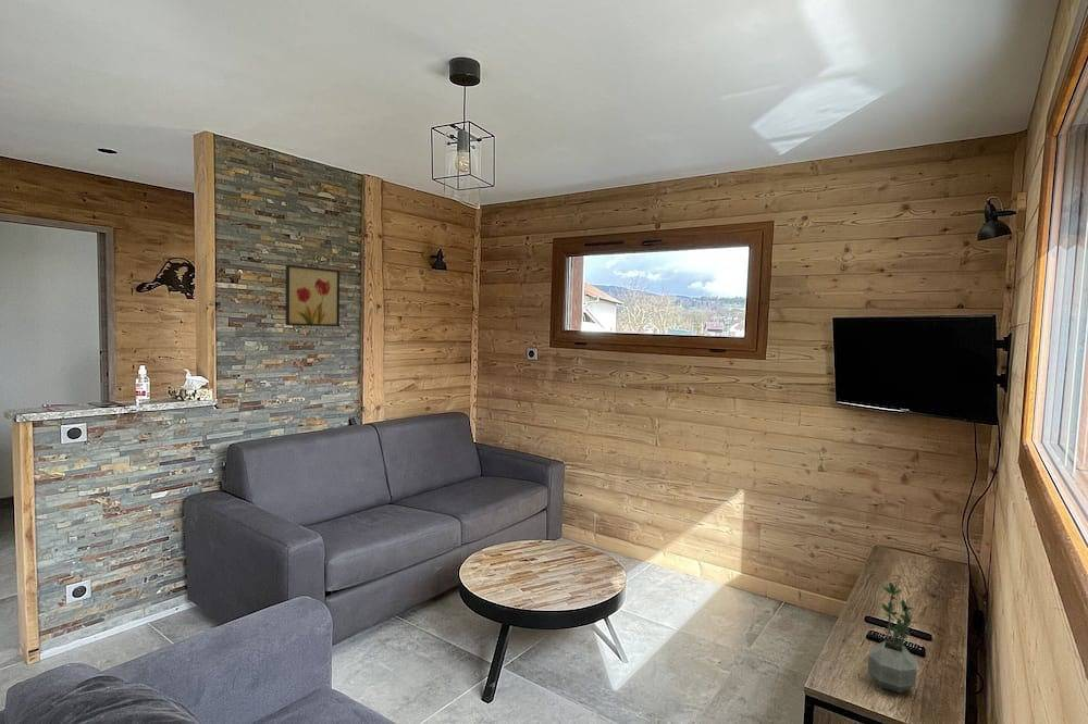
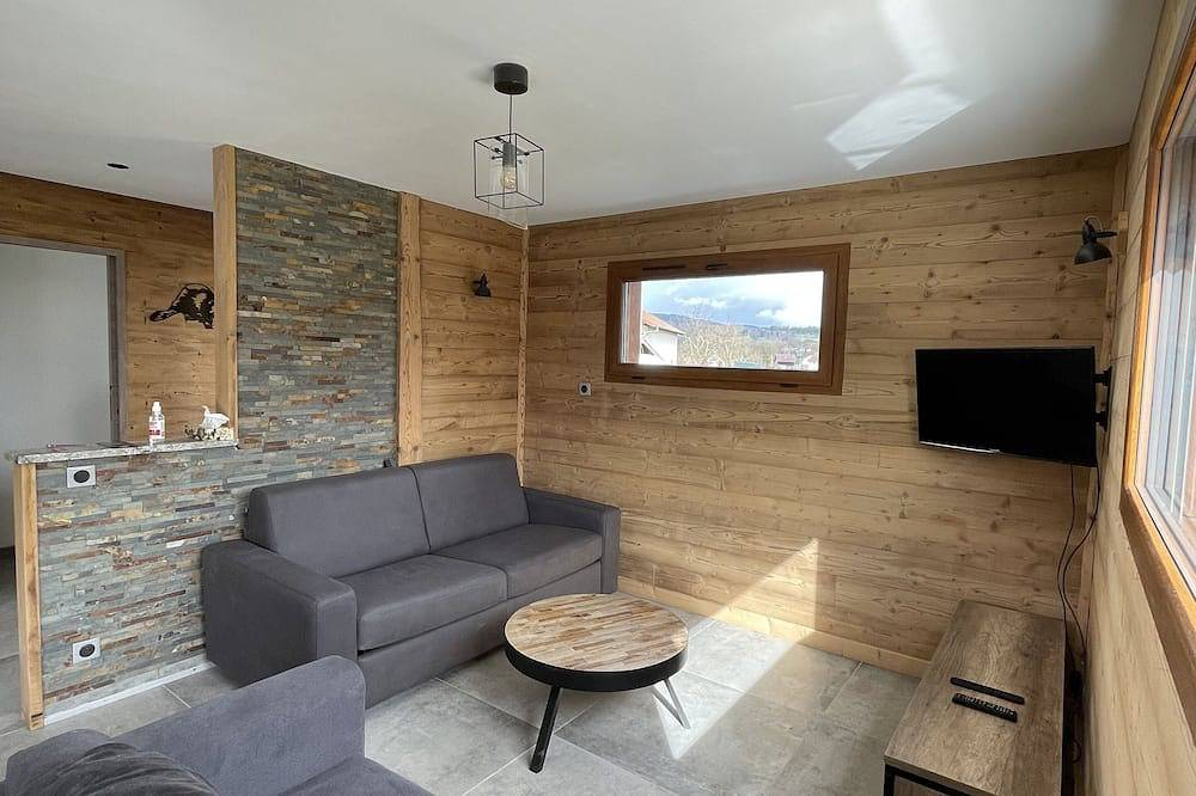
- wall art (312, 297)
- potted plant (894, 635)
